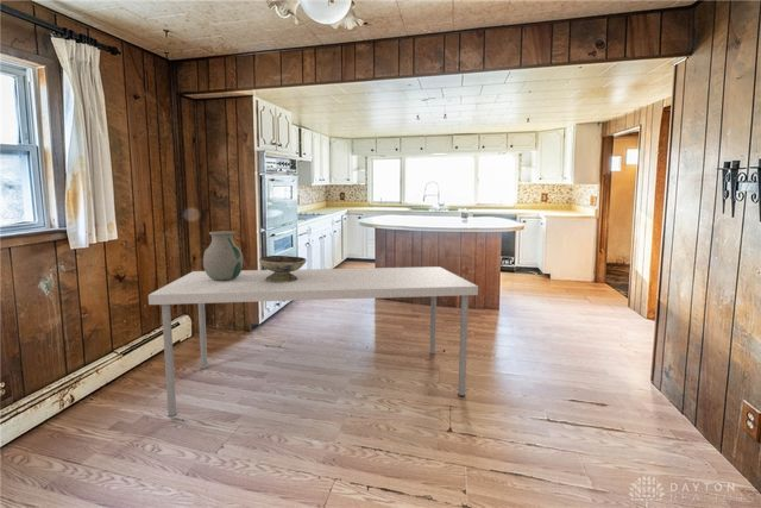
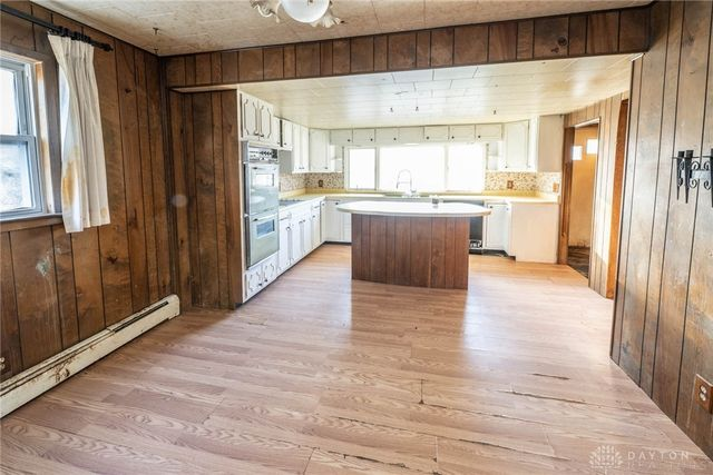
- decorative bowl (283, 268)
- dining table (323, 299)
- vase (222, 255)
